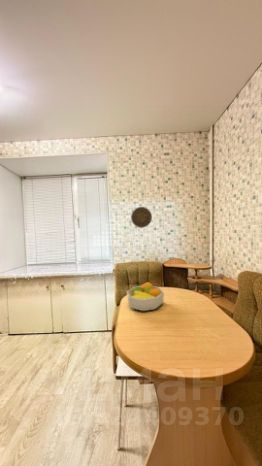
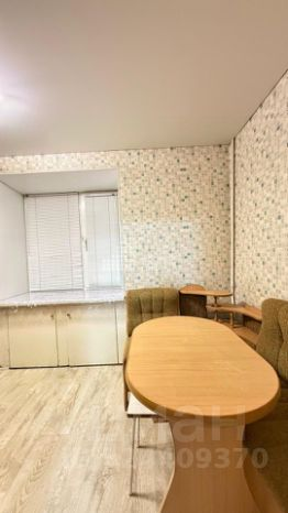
- fruit bowl (145, 295)
- decorative plate (141, 217)
